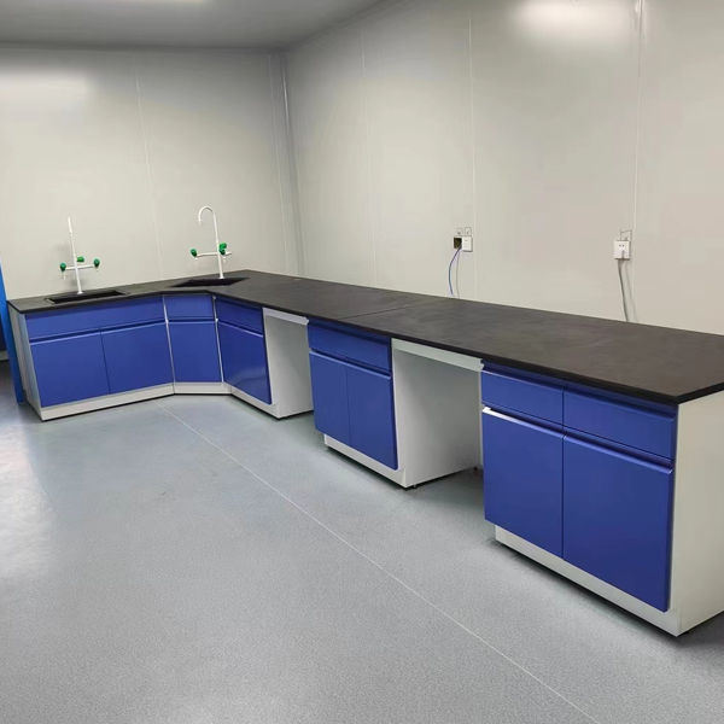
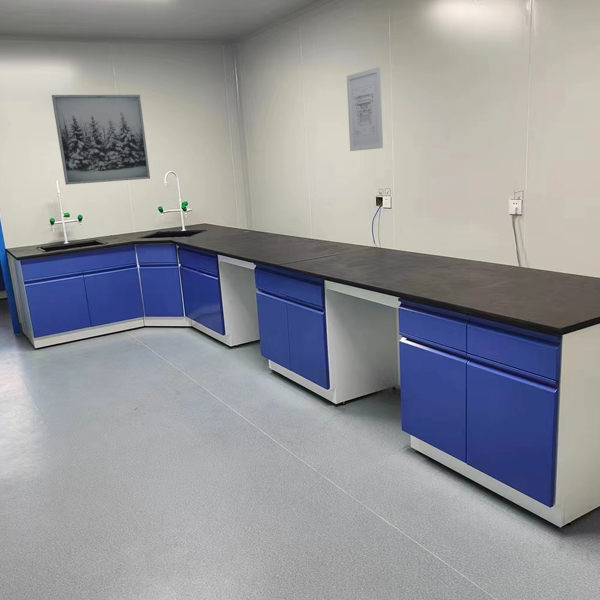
+ wall art (364, 111)
+ wall art (103, 139)
